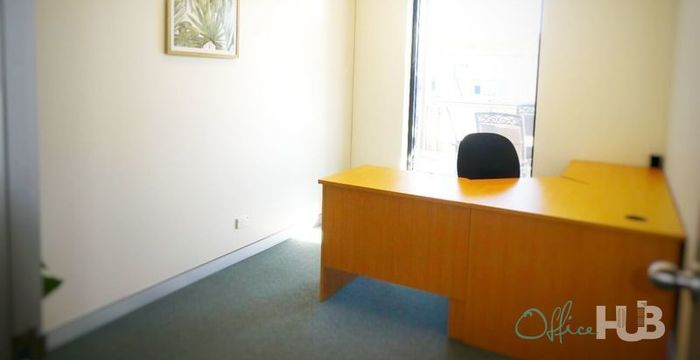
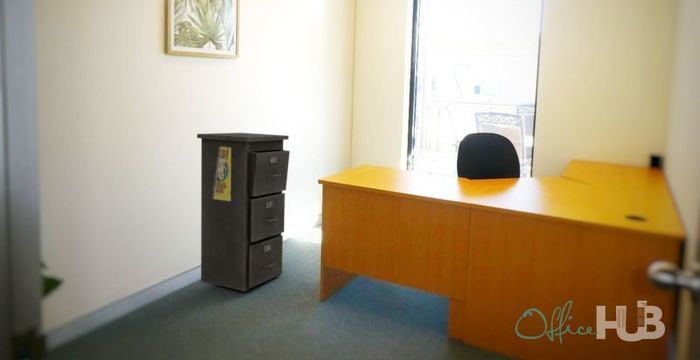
+ filing cabinet (247, 208)
